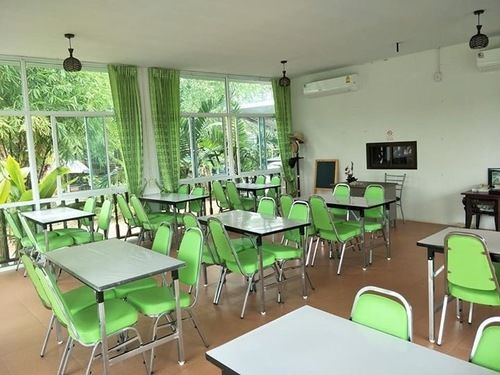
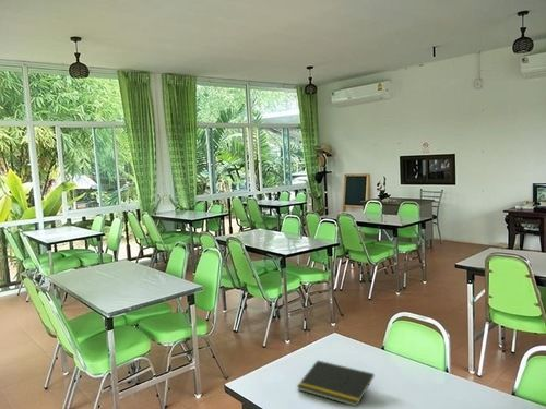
+ notepad (335, 381)
